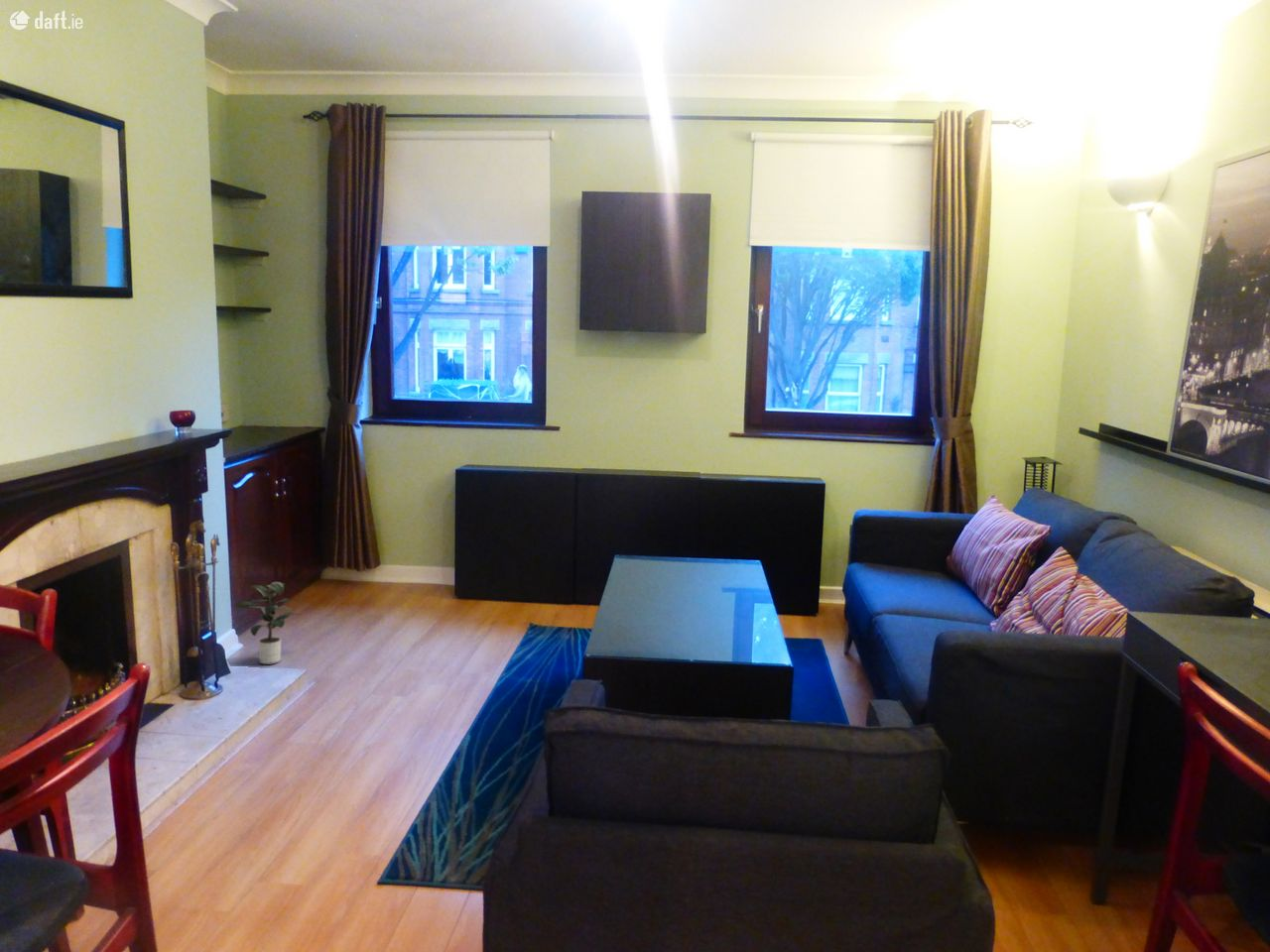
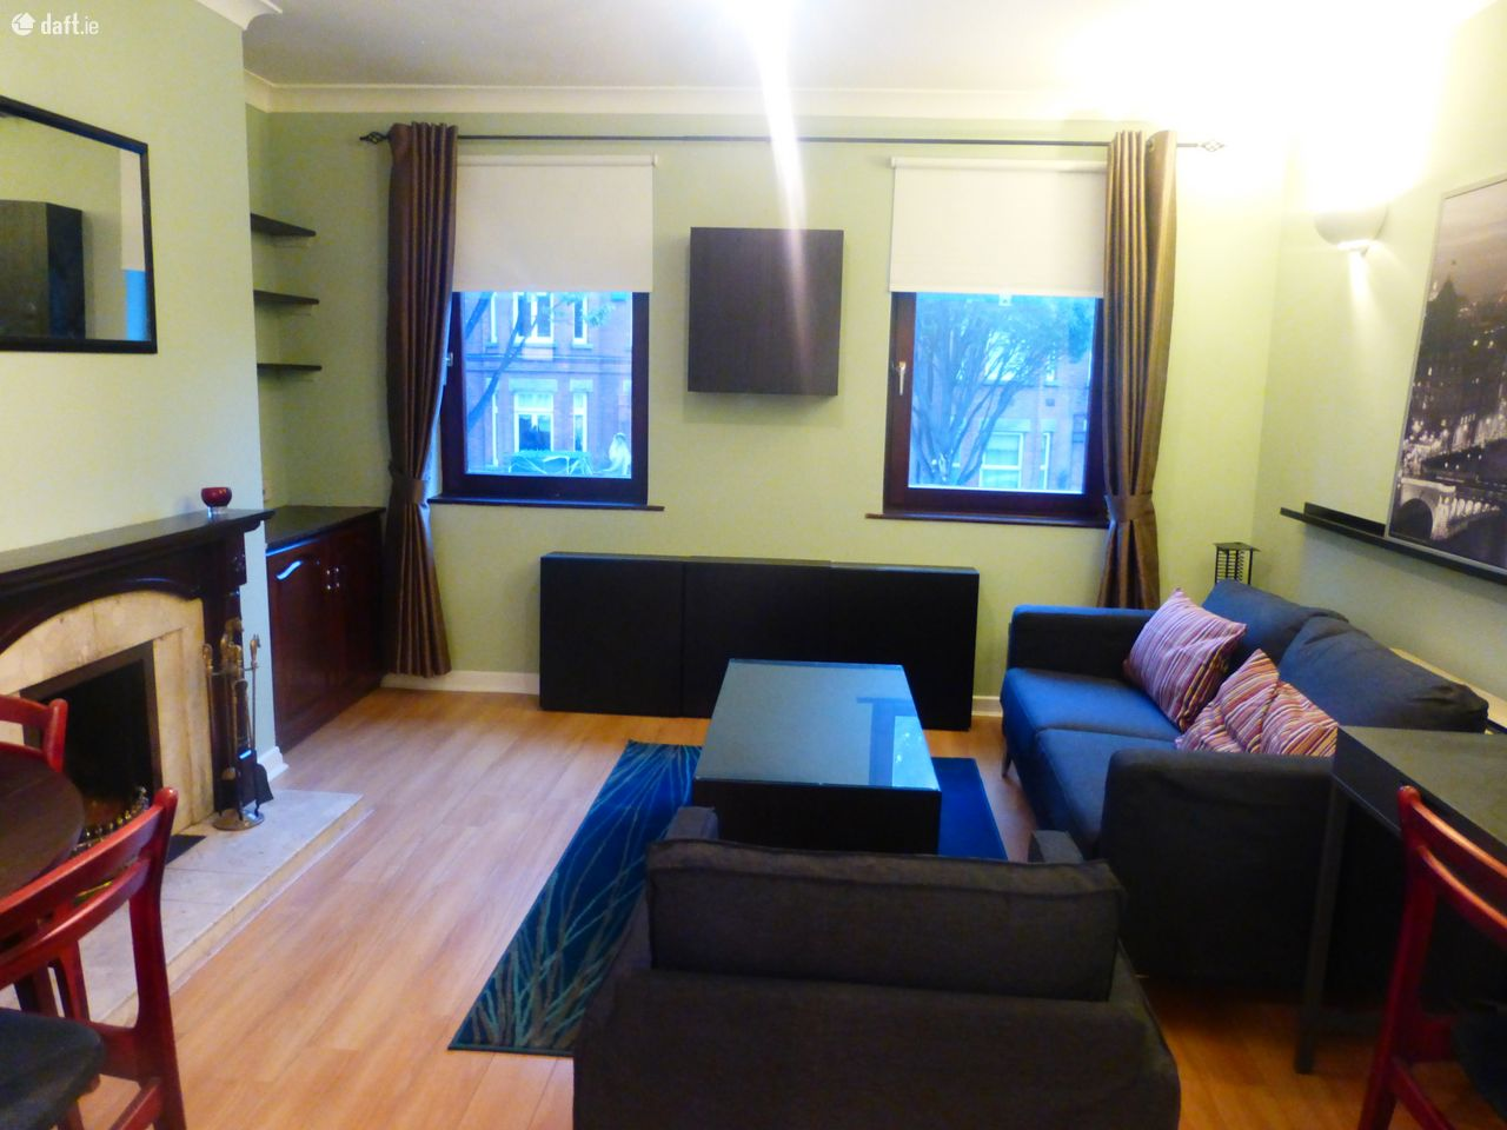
- potted plant (270, 619)
